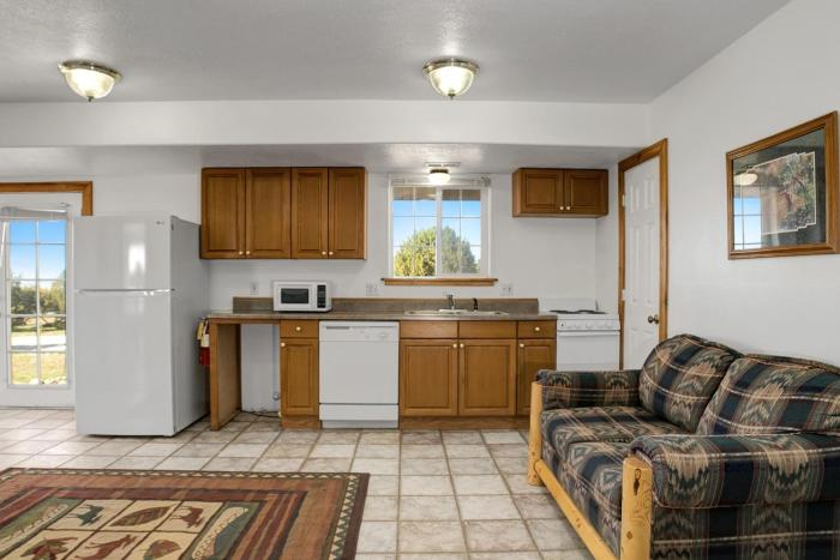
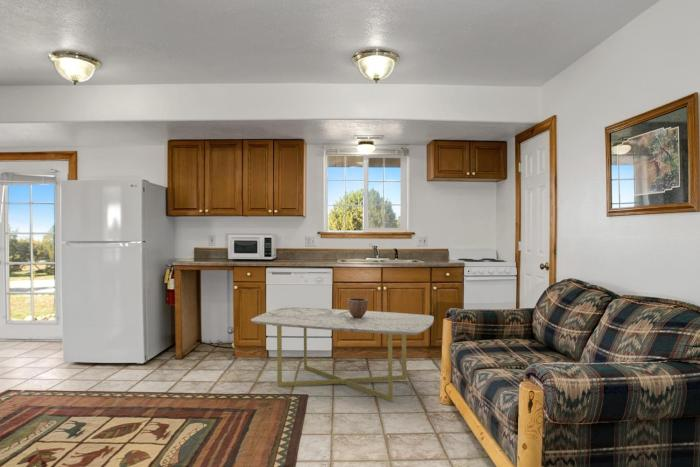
+ coffee table (343, 330)
+ decorative bowl (357, 308)
